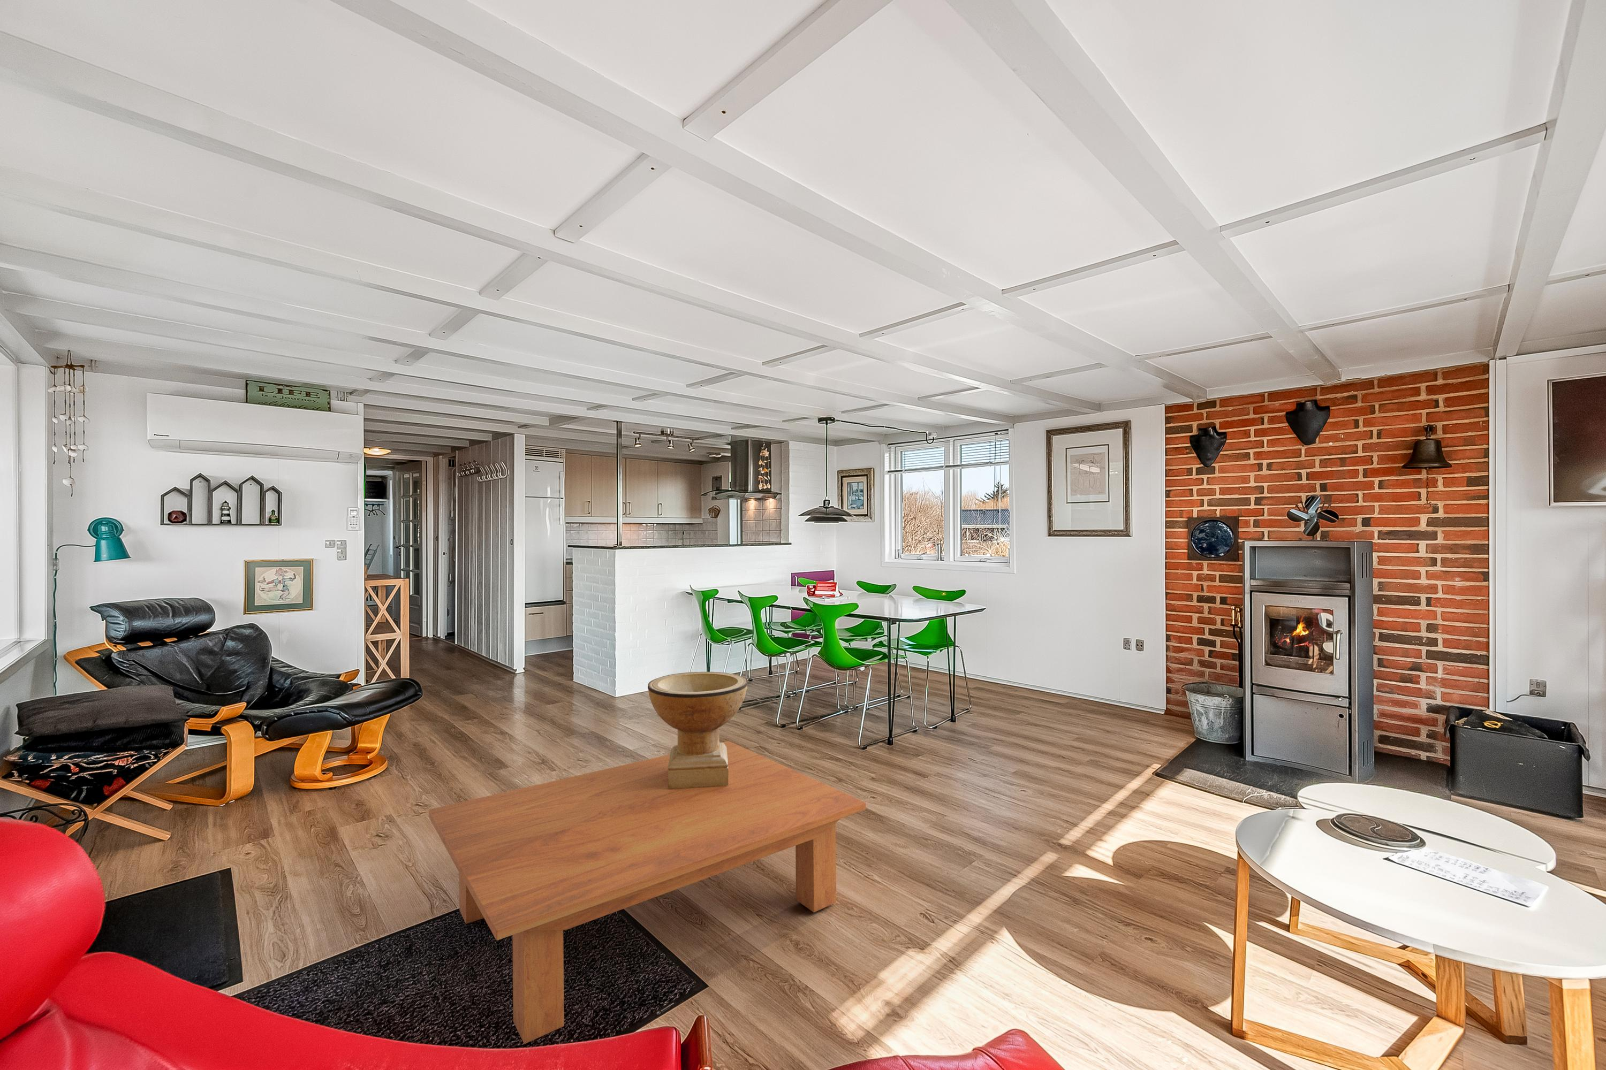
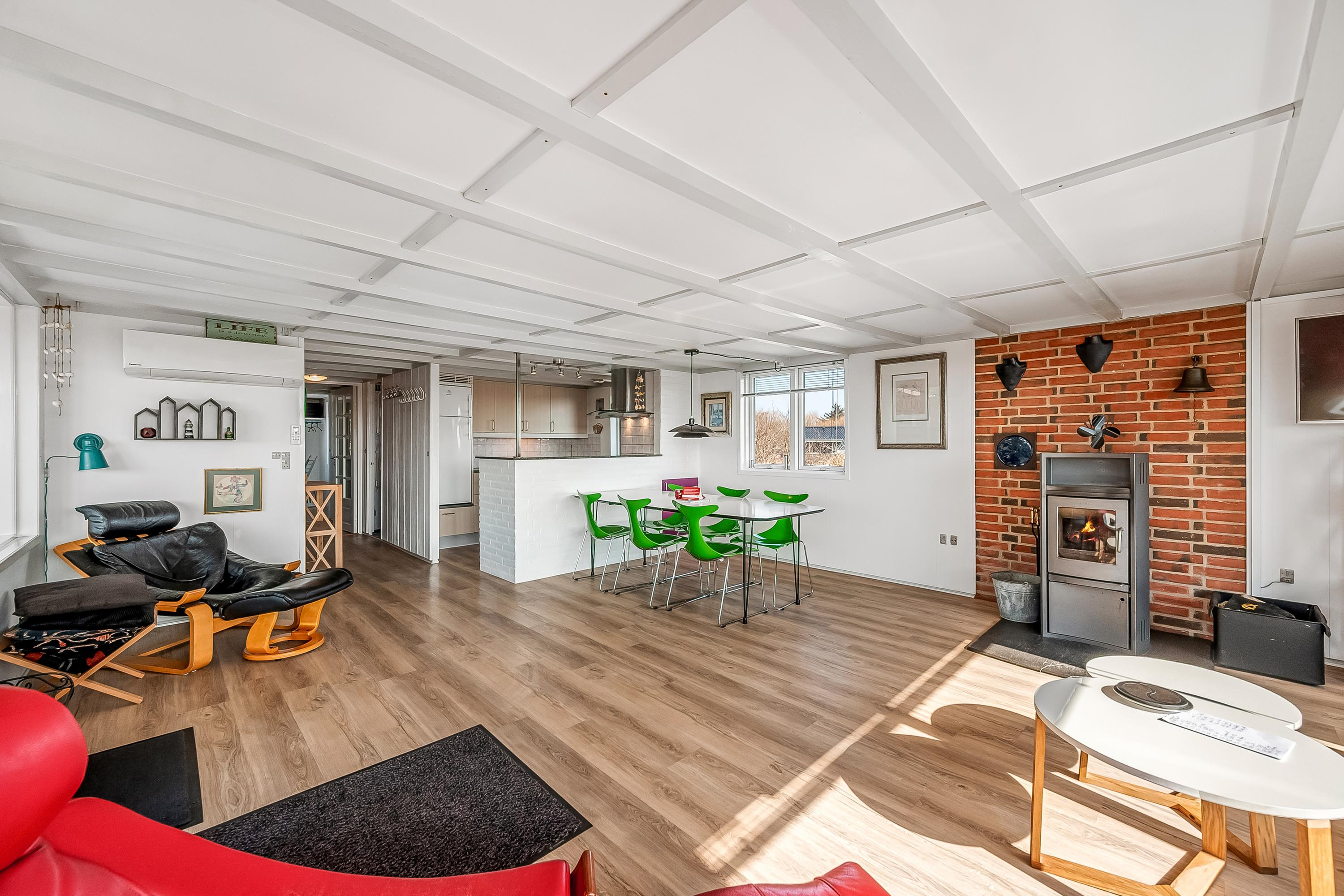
- coffee table (649, 856)
- decorative bowl (698, 728)
